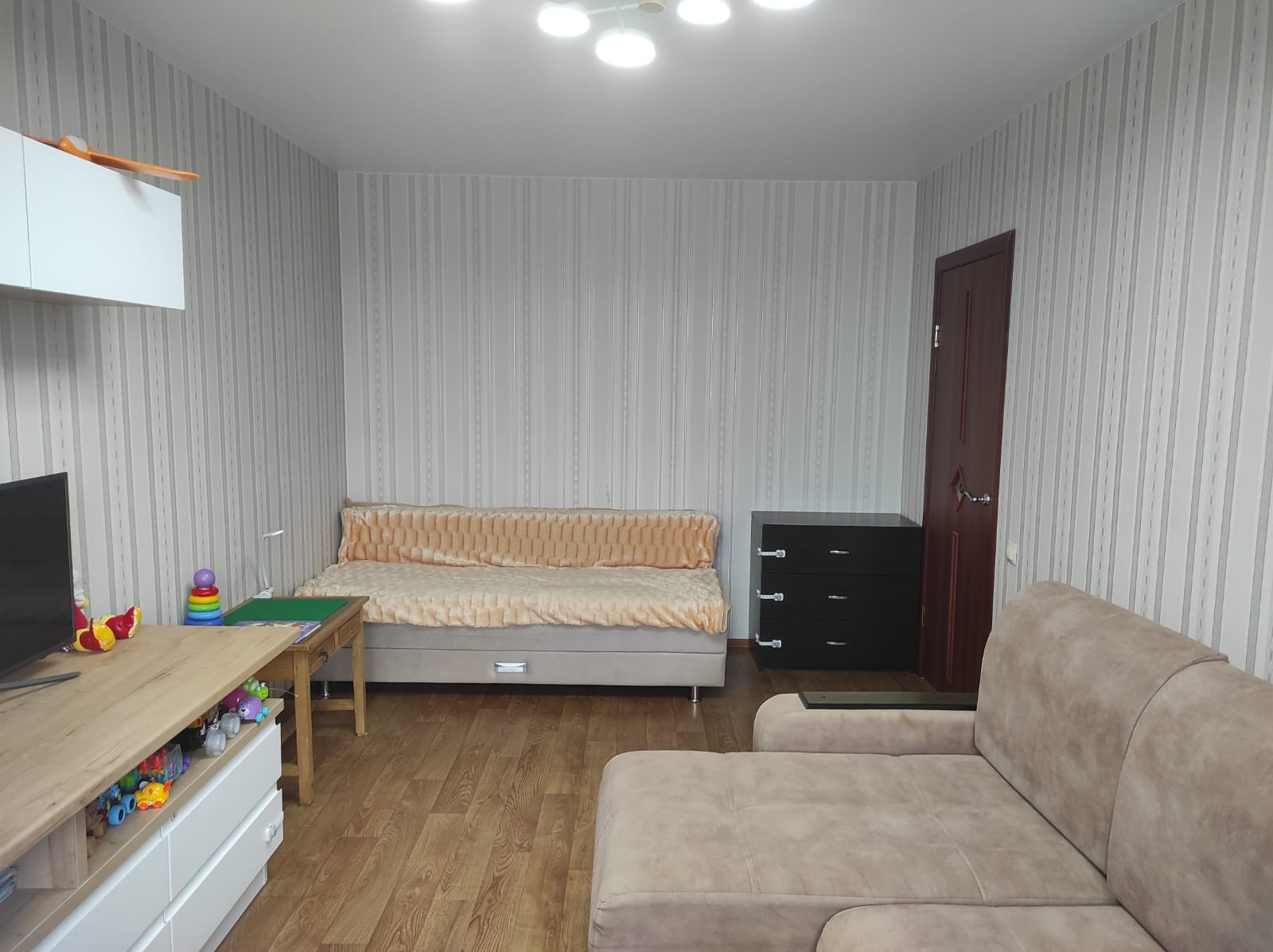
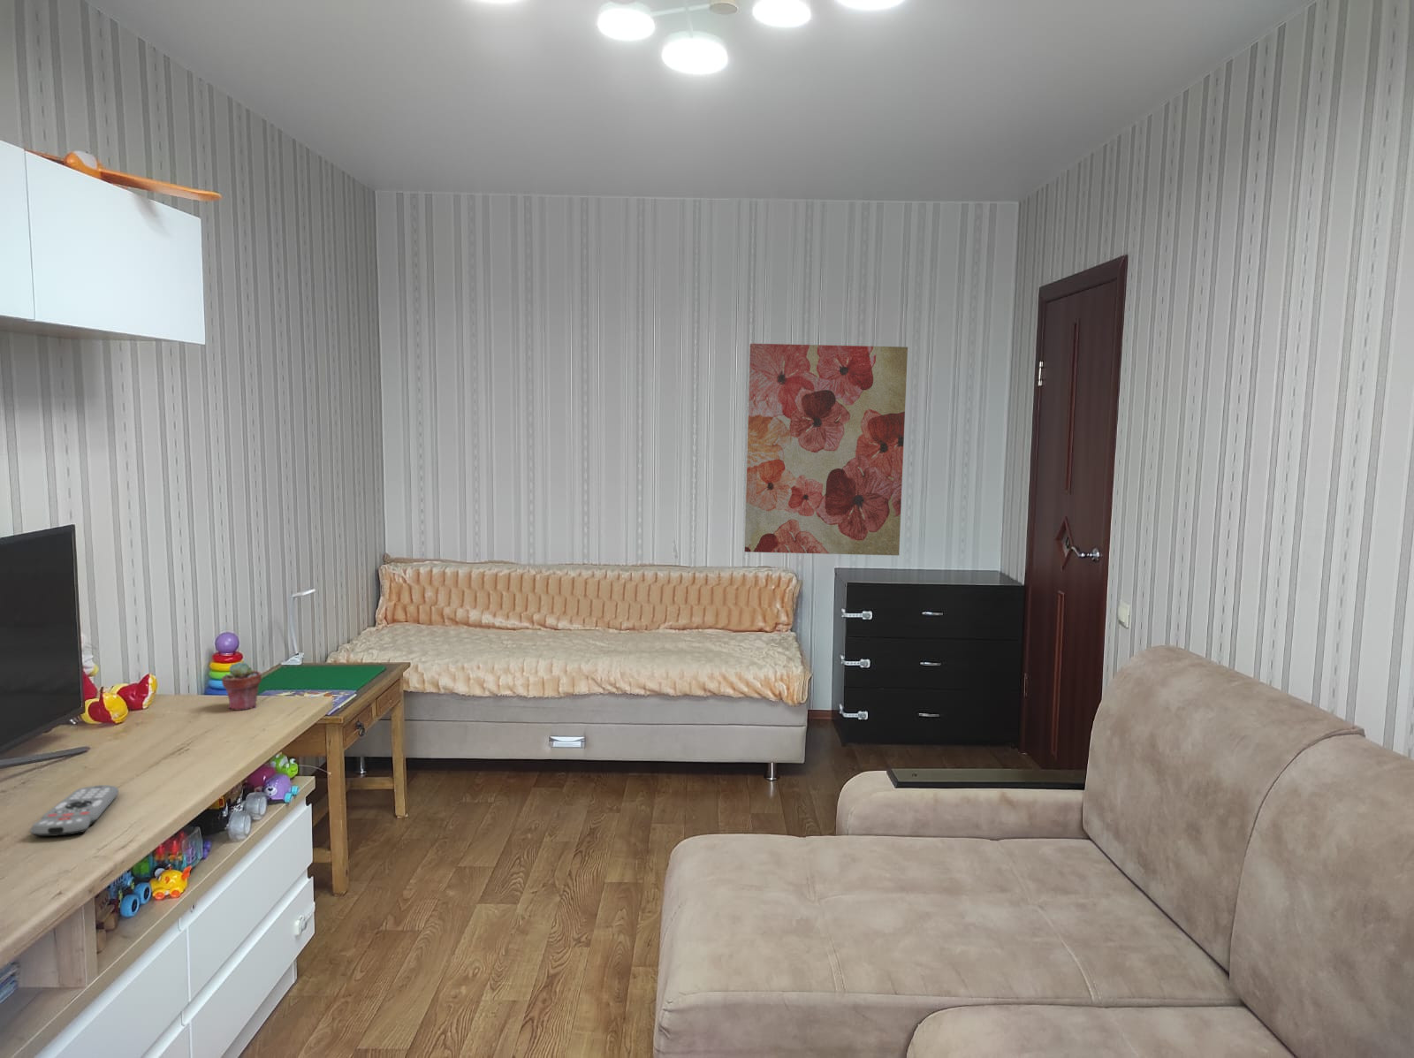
+ potted succulent (241, 685)
+ remote control (80, 809)
+ wall art (824, 450)
